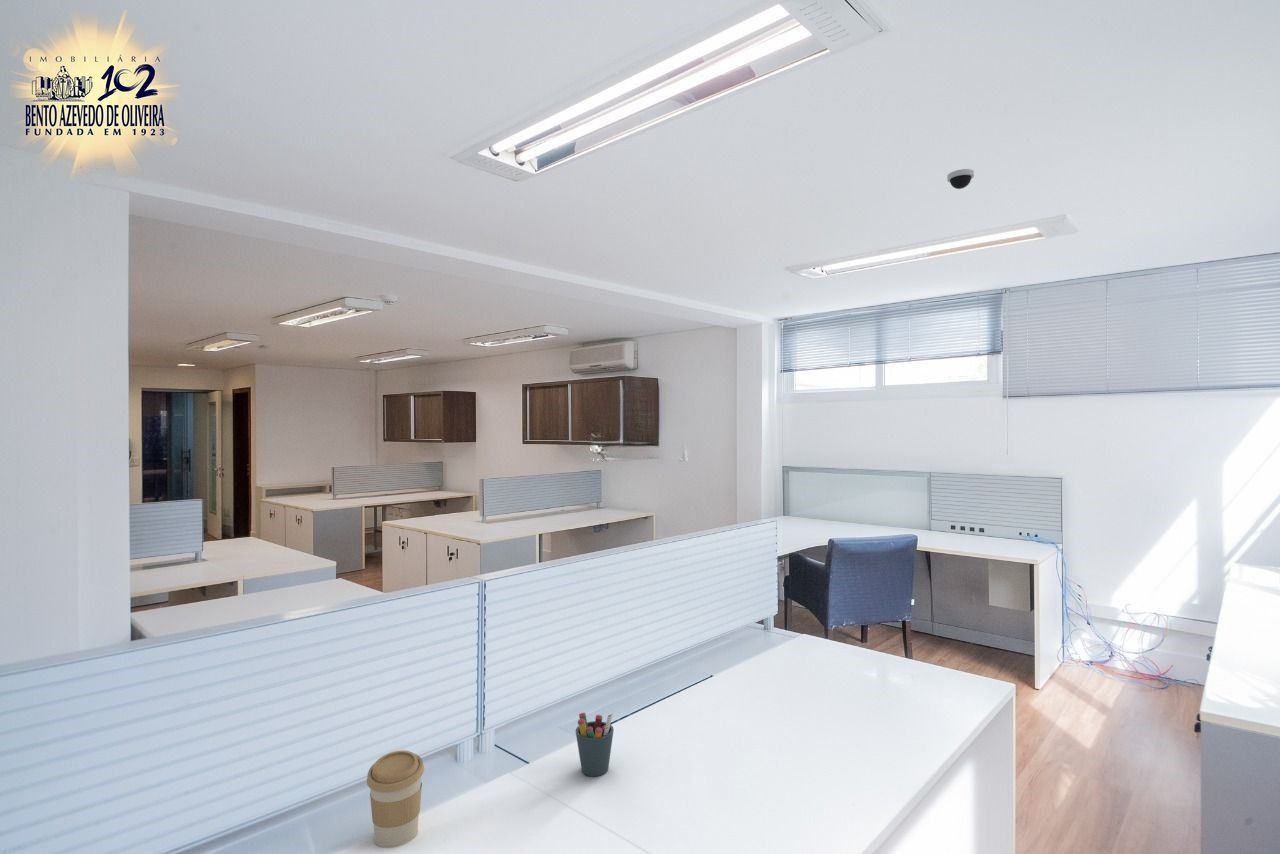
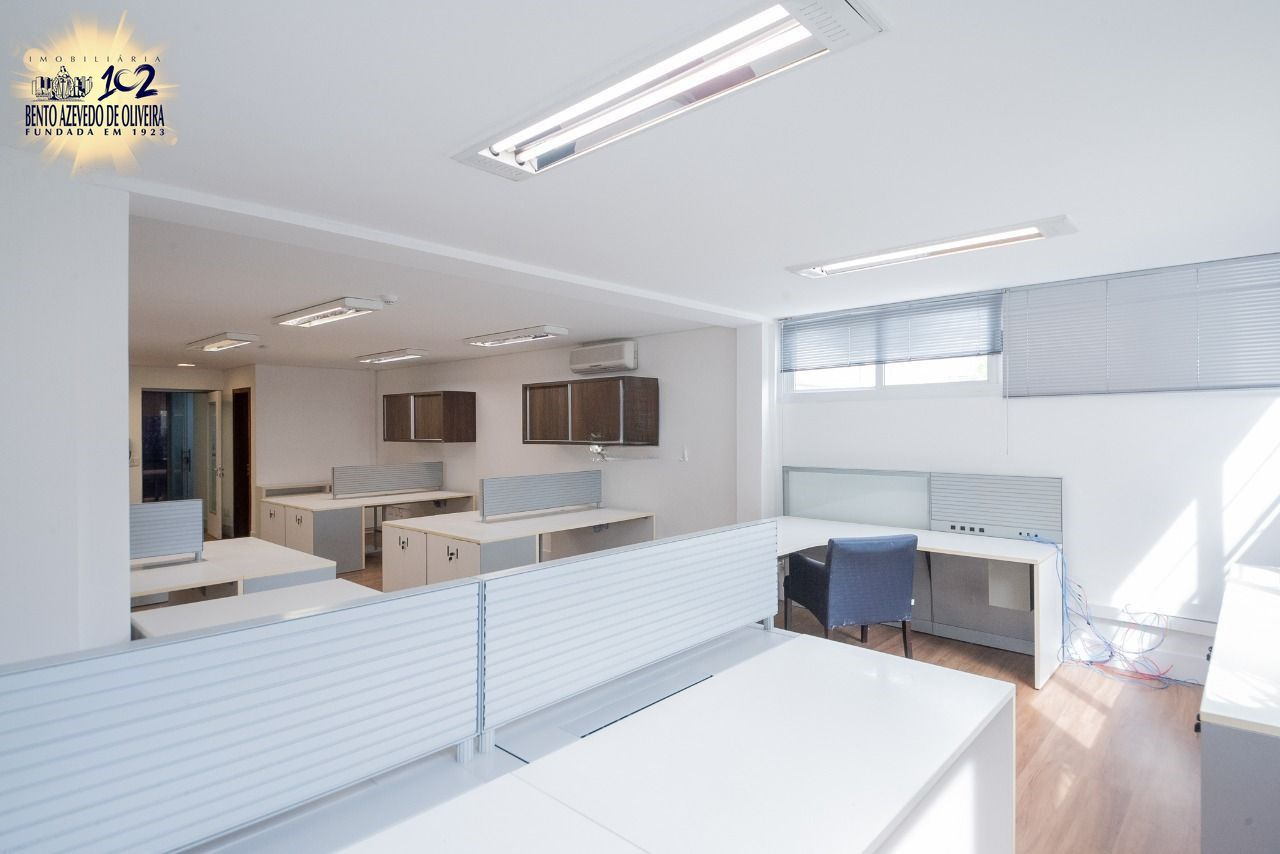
- dome security camera (960, 181)
- pen holder (594, 739)
- coffee cup (396, 797)
